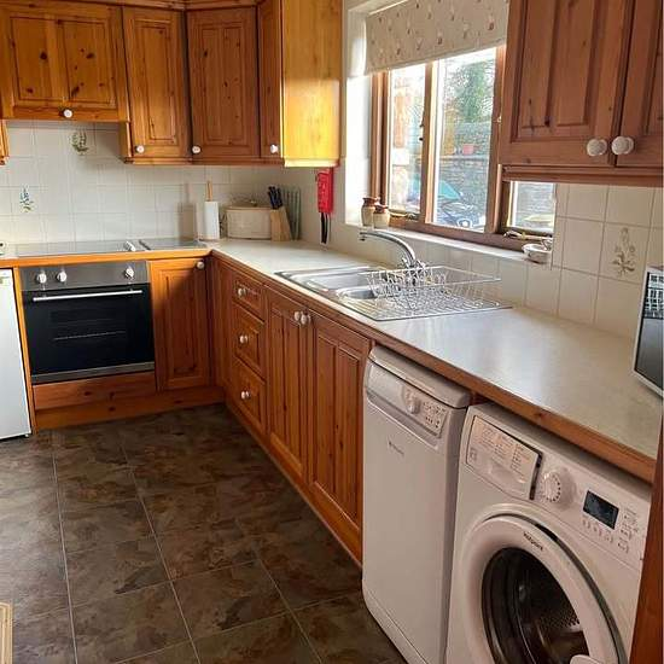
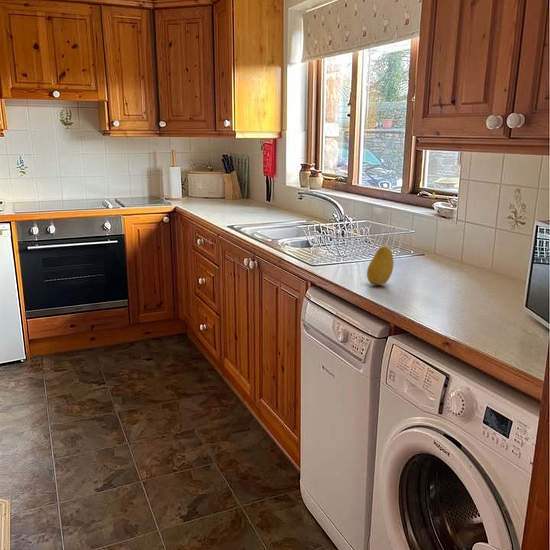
+ fruit (380, 265)
